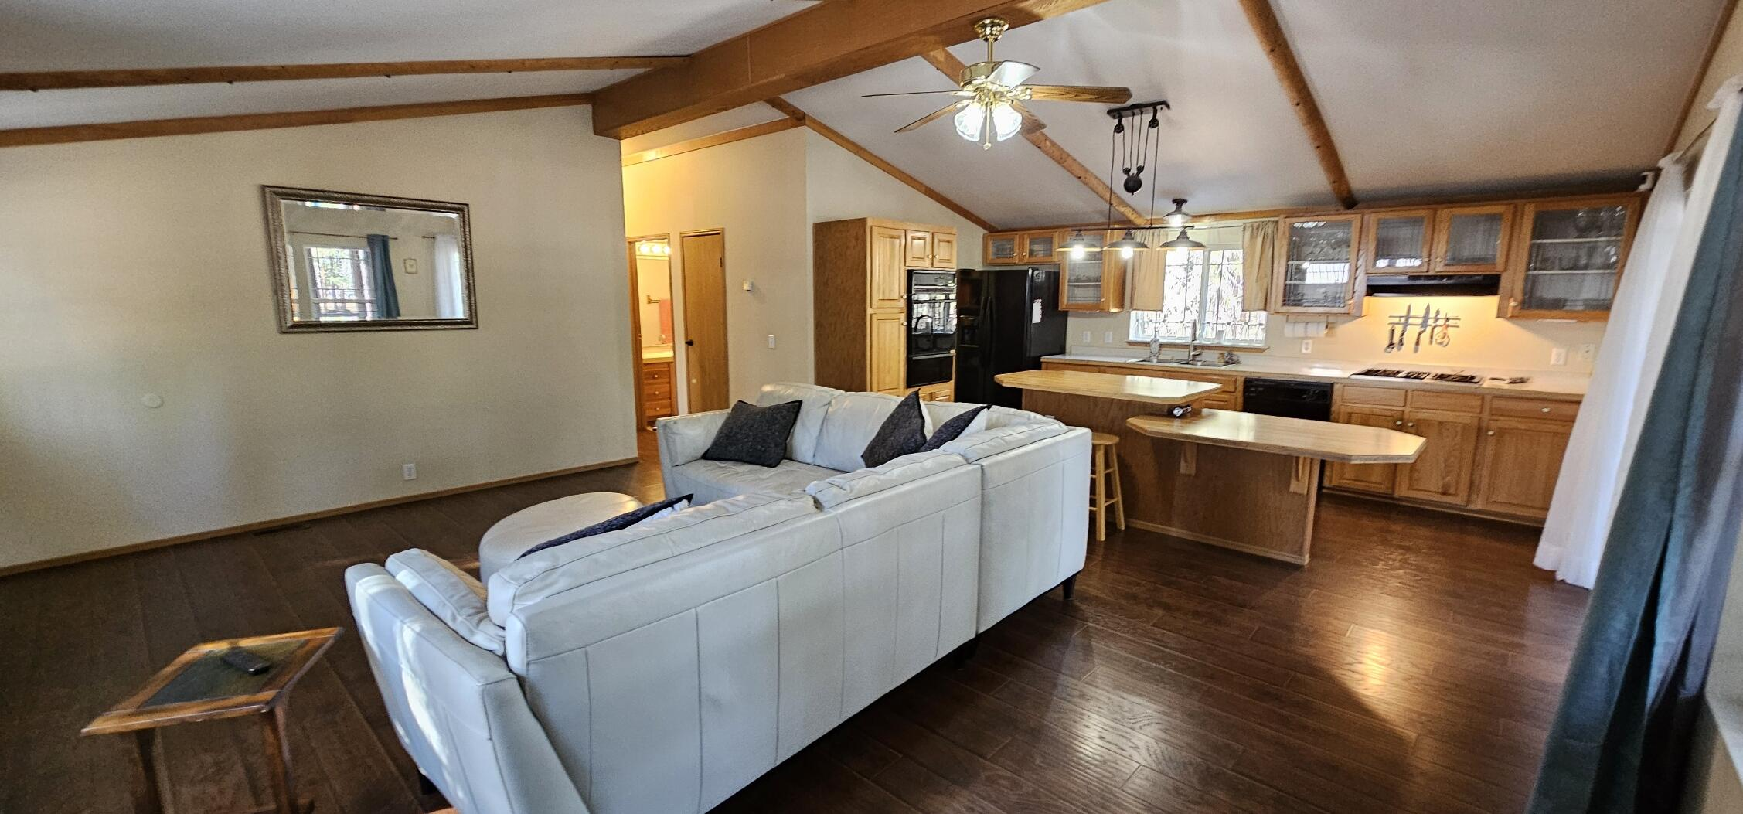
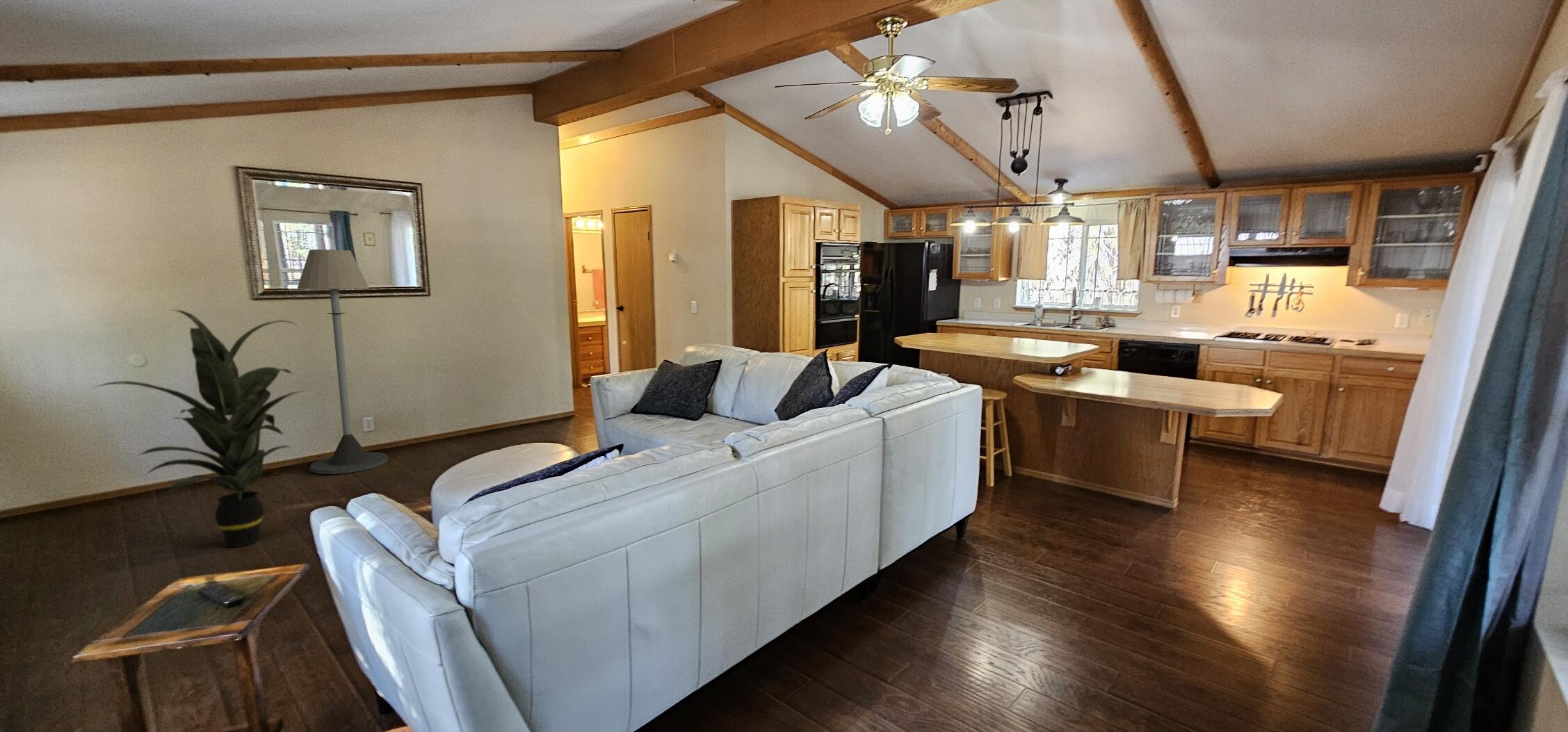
+ indoor plant (223, 428)
+ floor lamp (340, 359)
